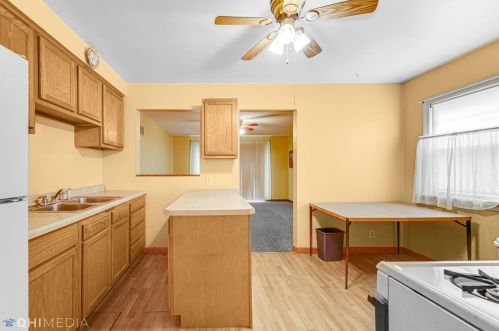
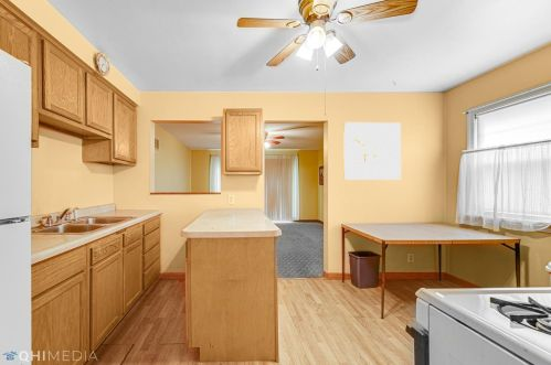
+ wall art (372, 151)
